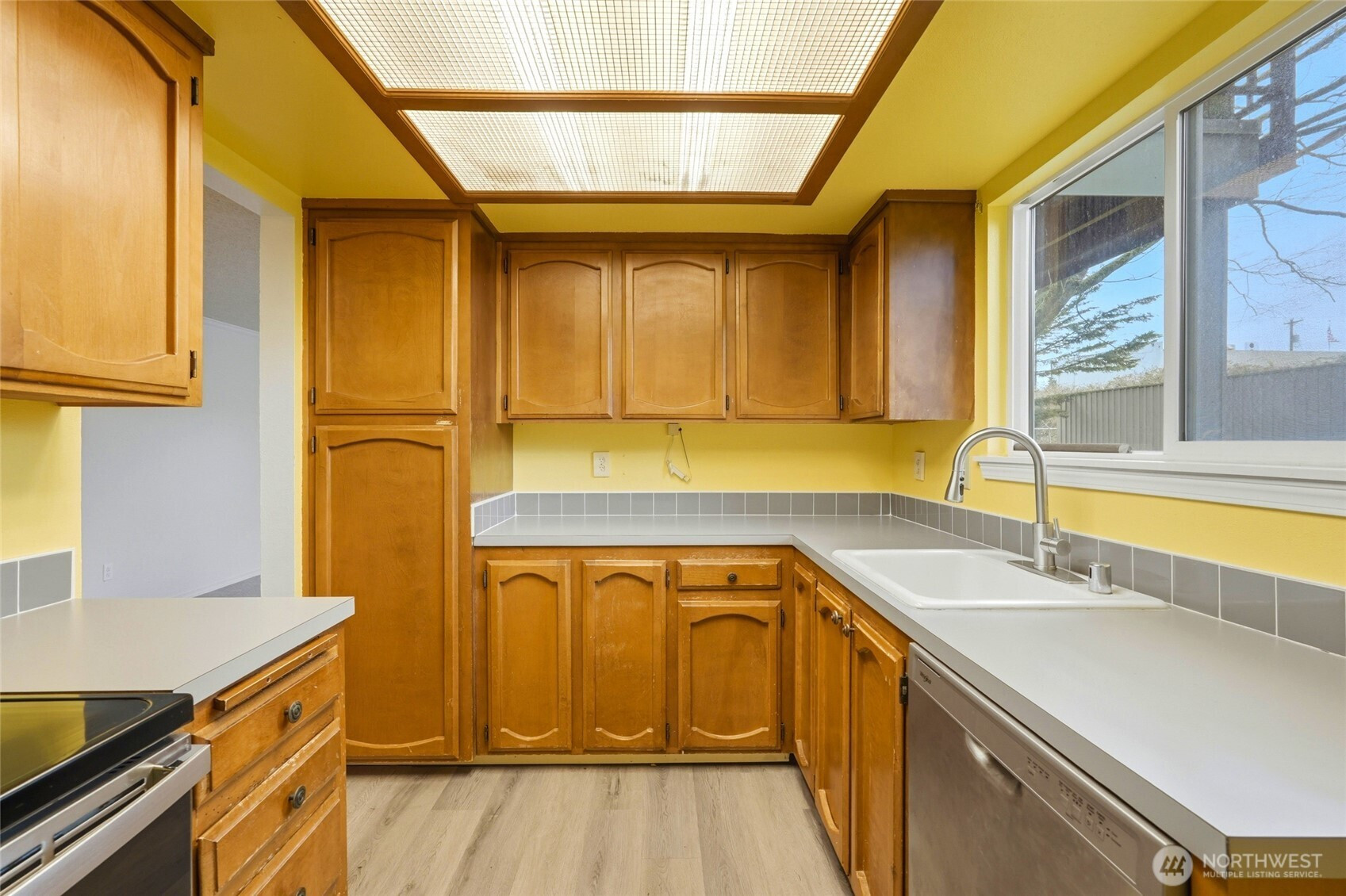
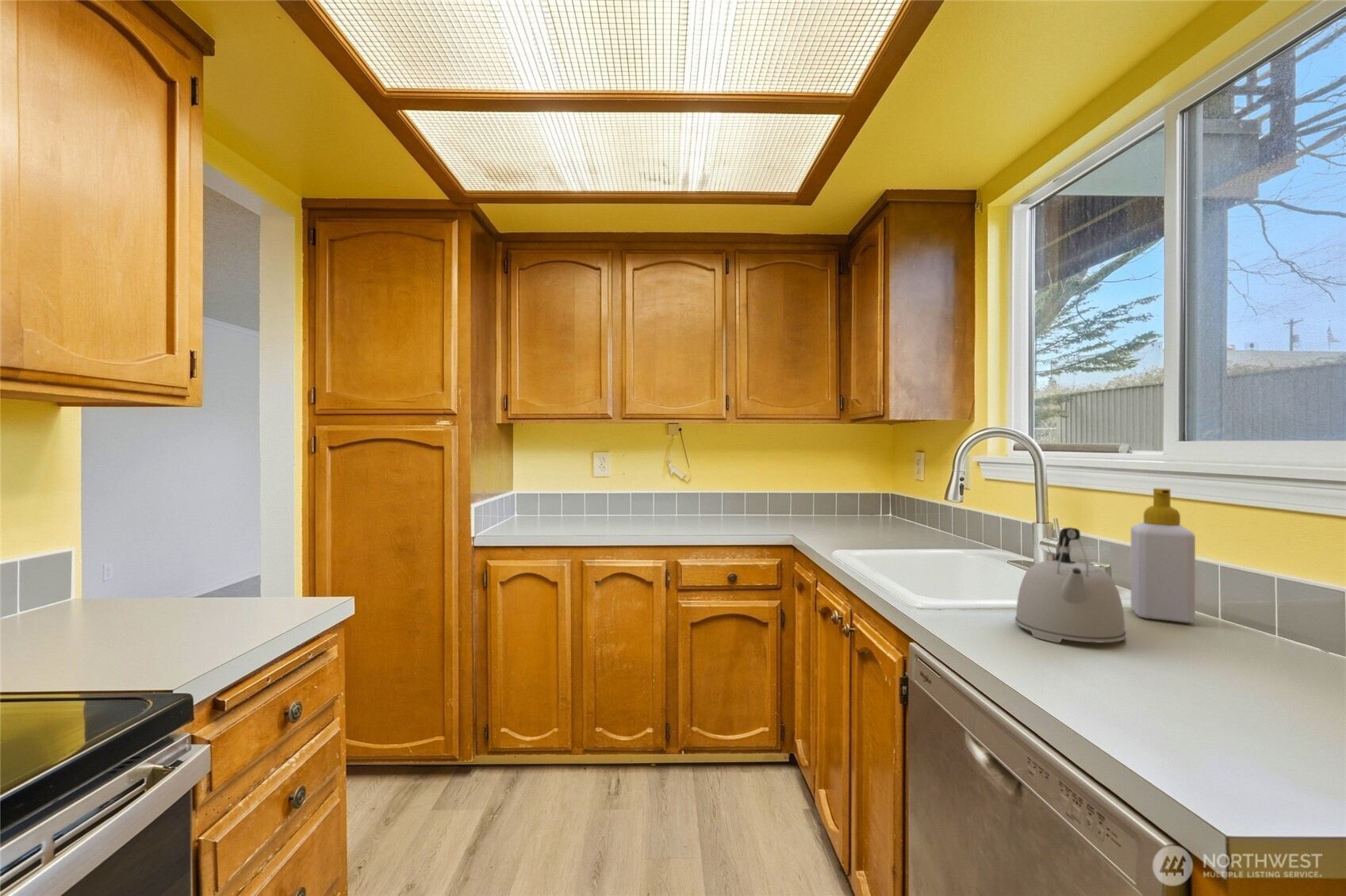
+ kettle (1068, 579)
+ soap bottle (1161, 552)
